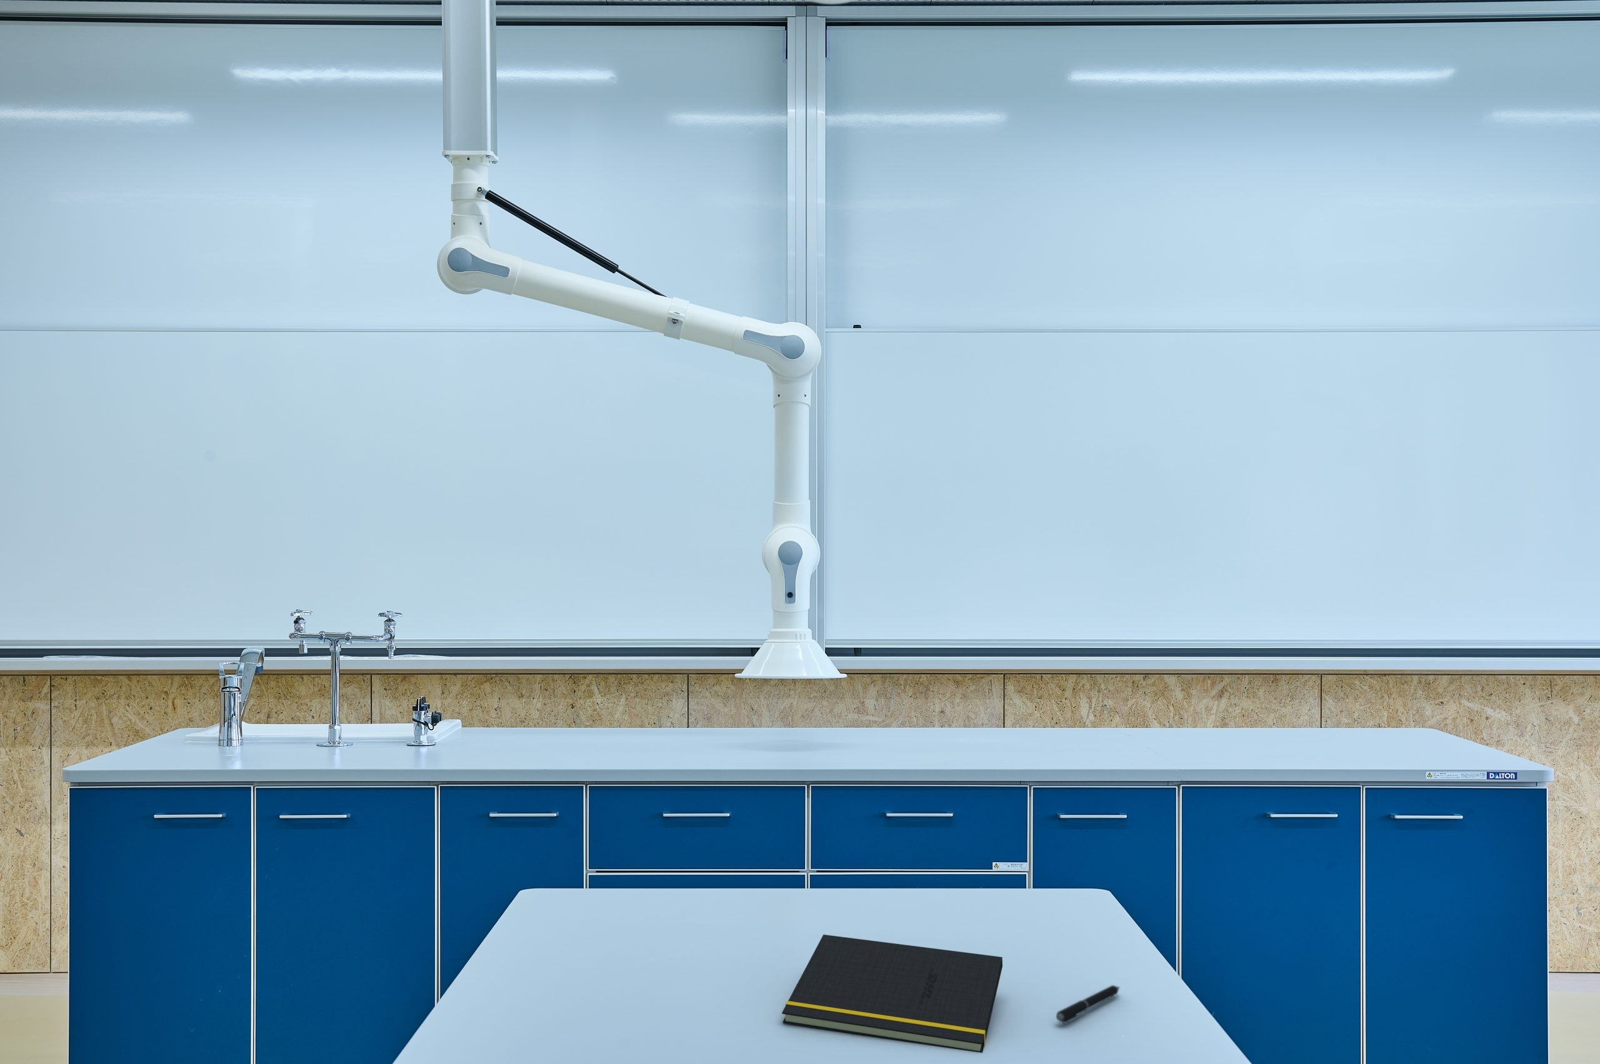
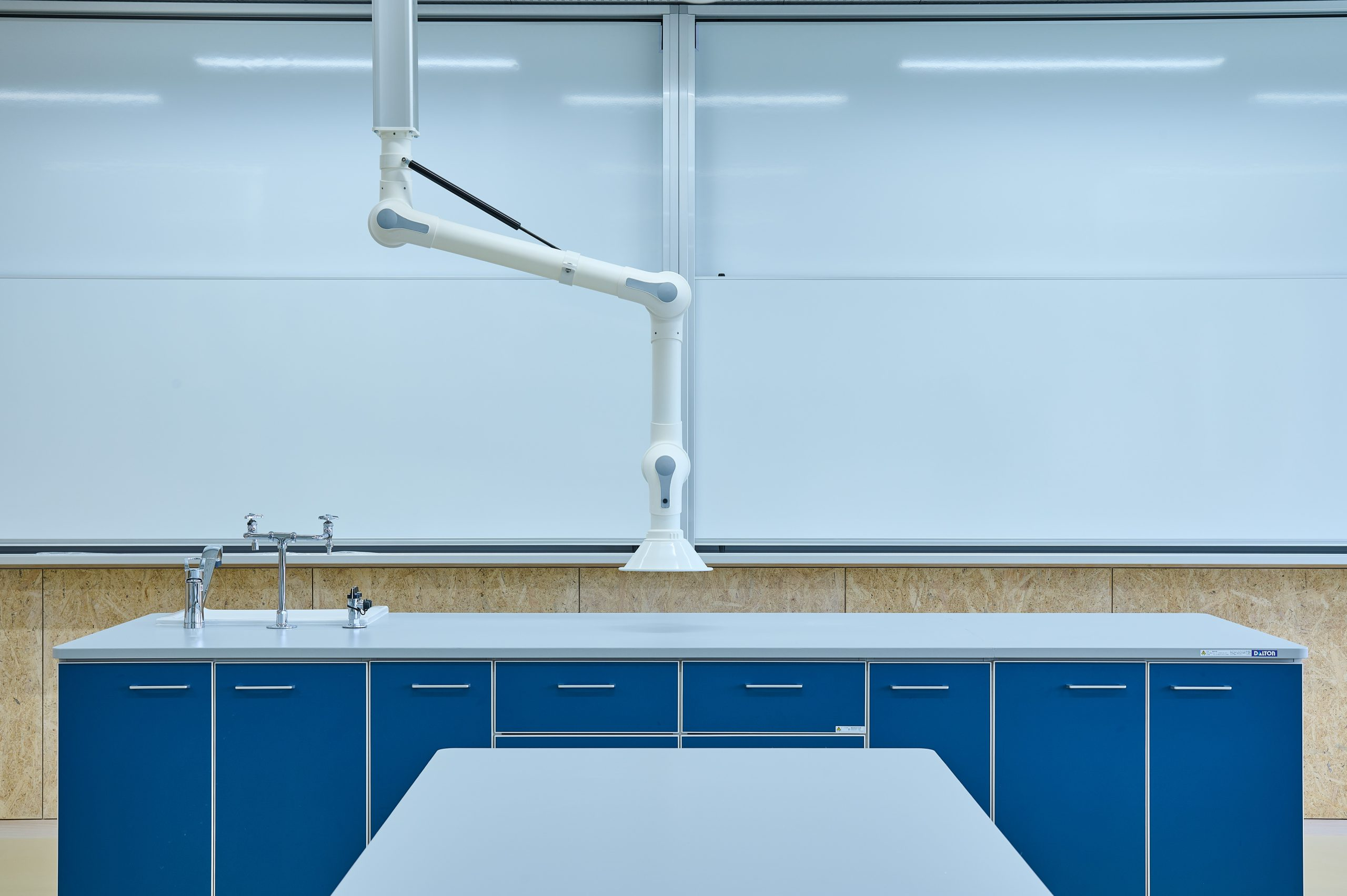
- pen (1090, 1001)
- notepad (896, 988)
